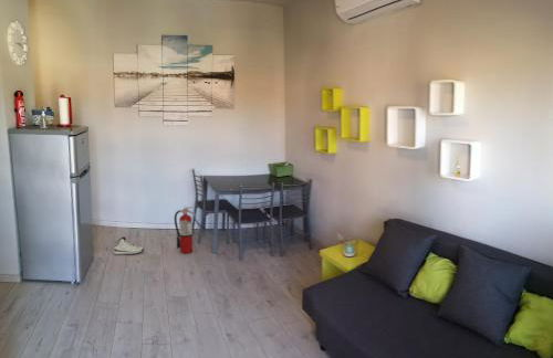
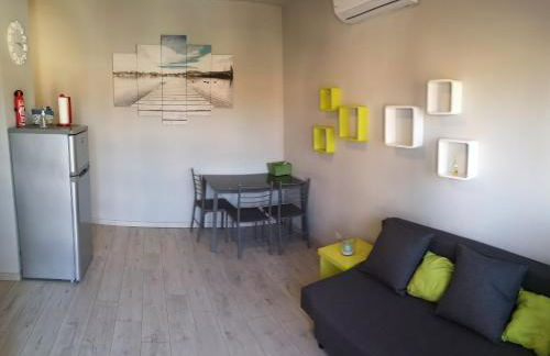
- sneaker (128, 244)
- fire extinguisher (185, 228)
